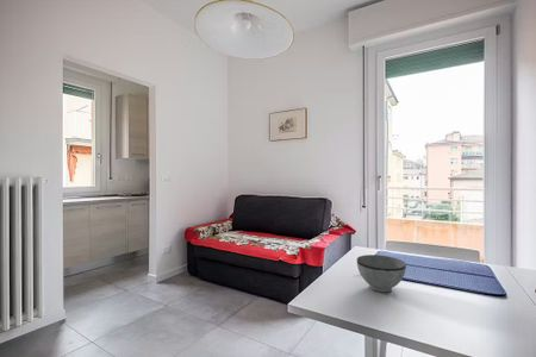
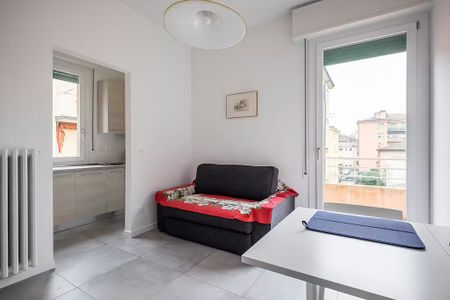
- bowl (380, 274)
